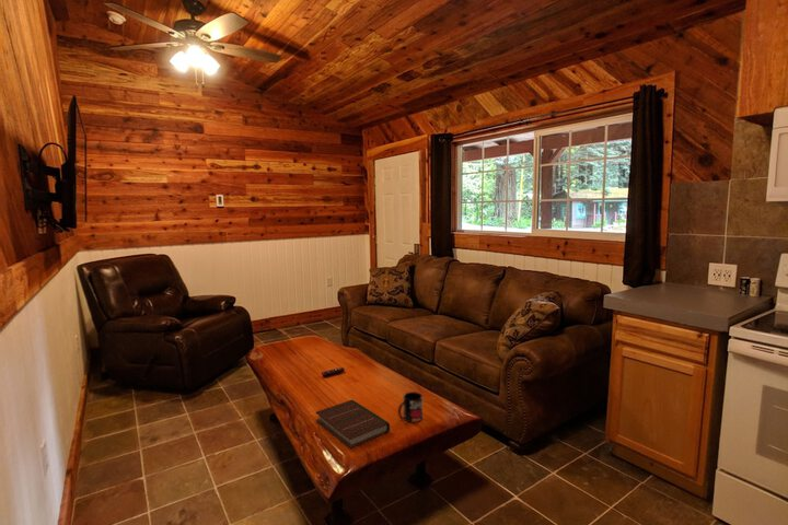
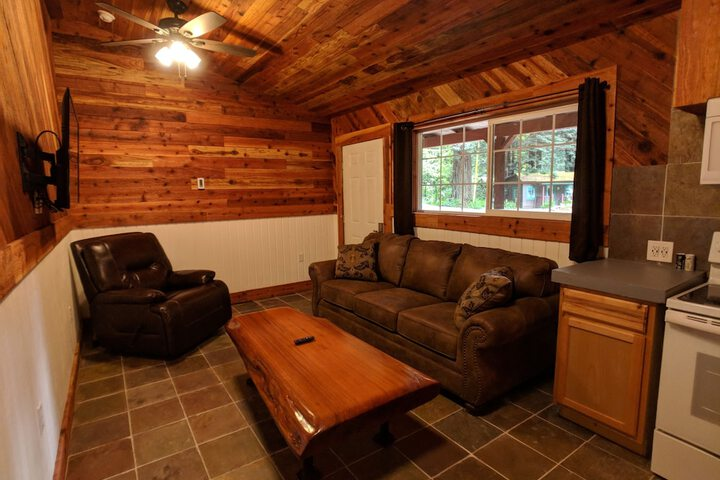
- book (351, 421)
- mug (409, 408)
